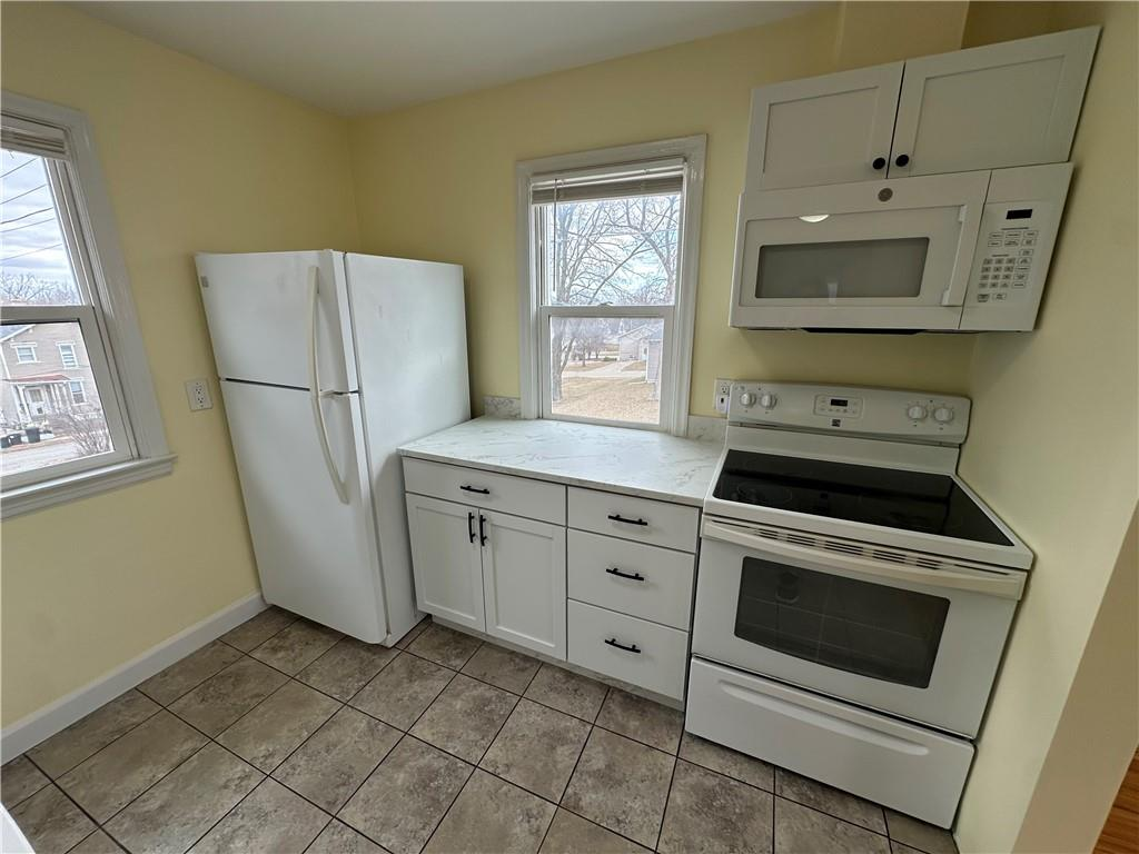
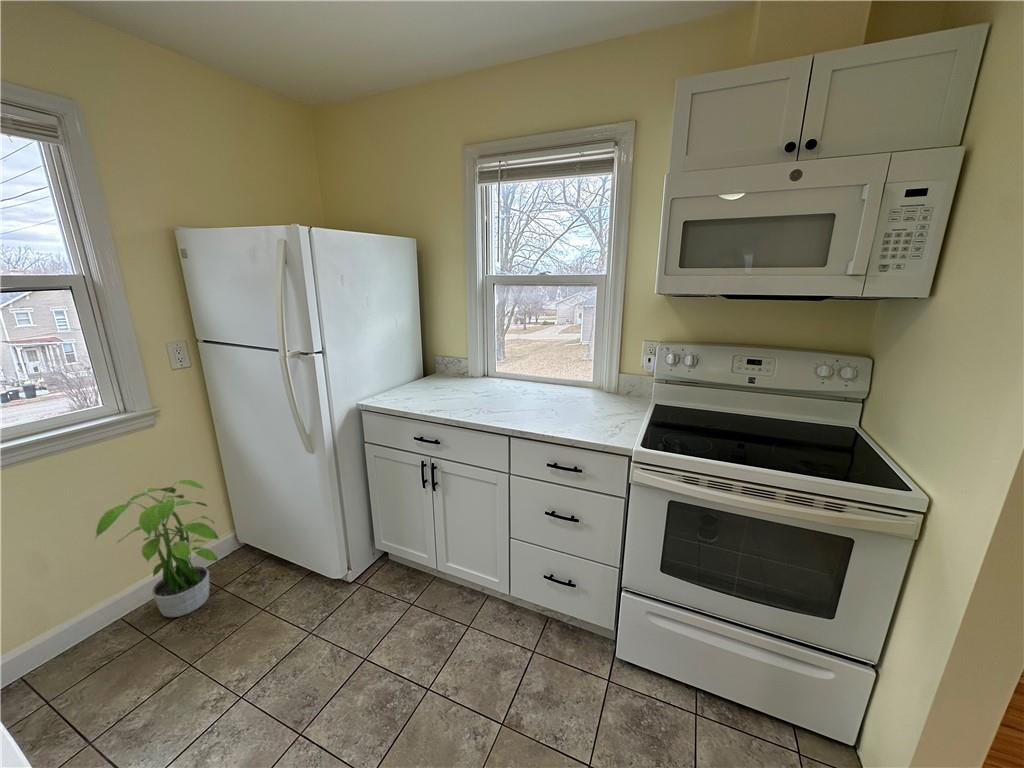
+ potted plant (166, 553)
